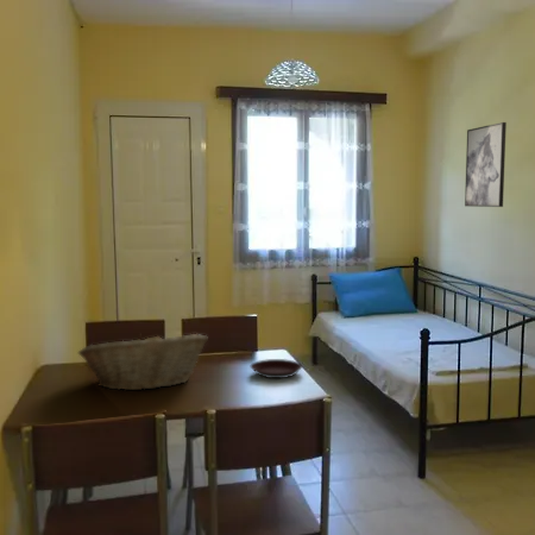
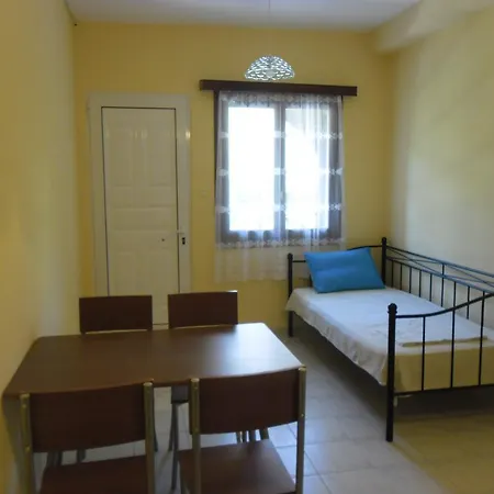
- plate (276, 369)
- wall art (484, 166)
- fruit basket (144, 355)
